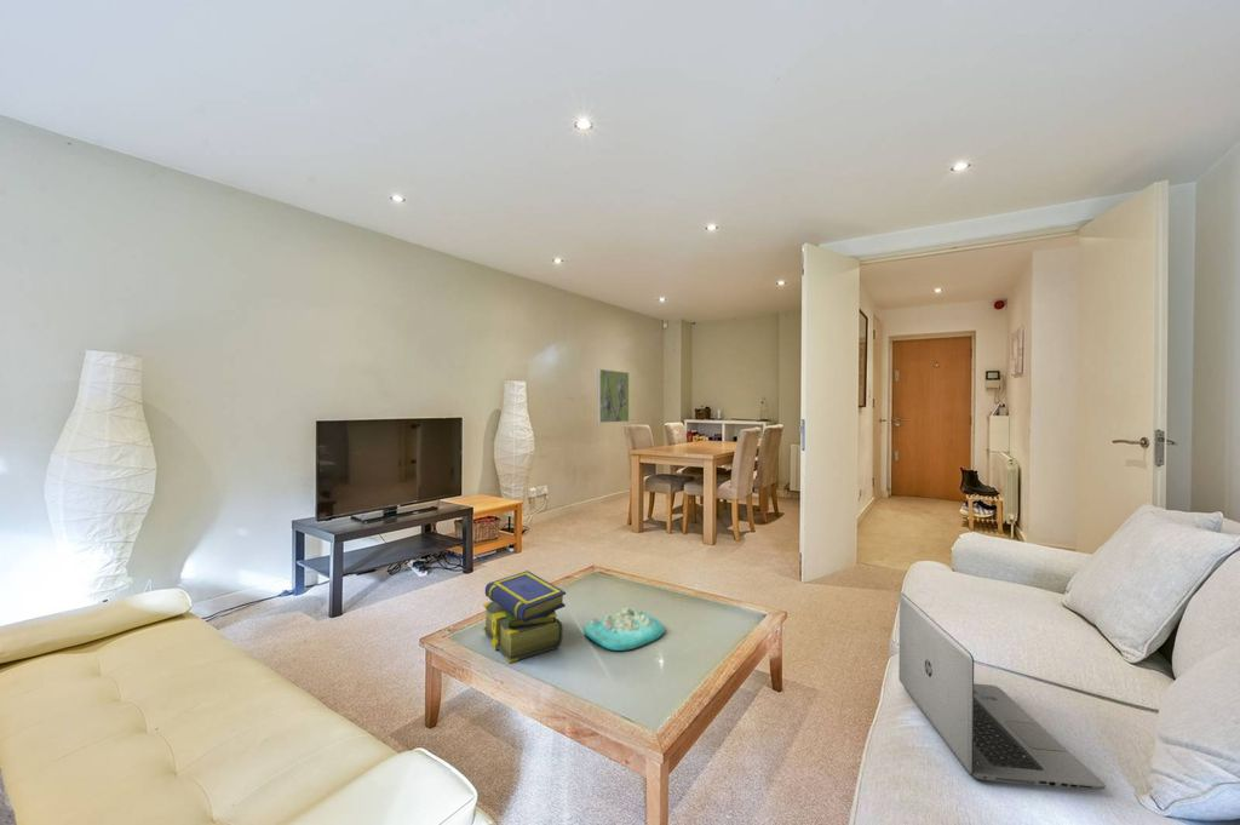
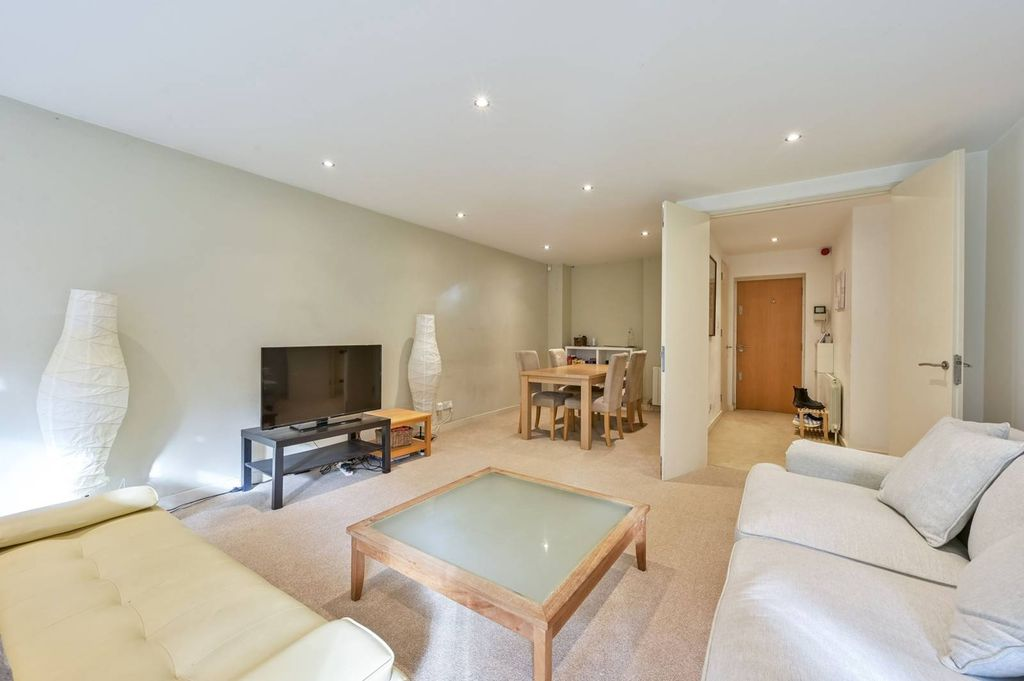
- laptop (984, 684)
- decorative tray (625, 614)
- stack of books (524, 612)
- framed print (613, 396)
